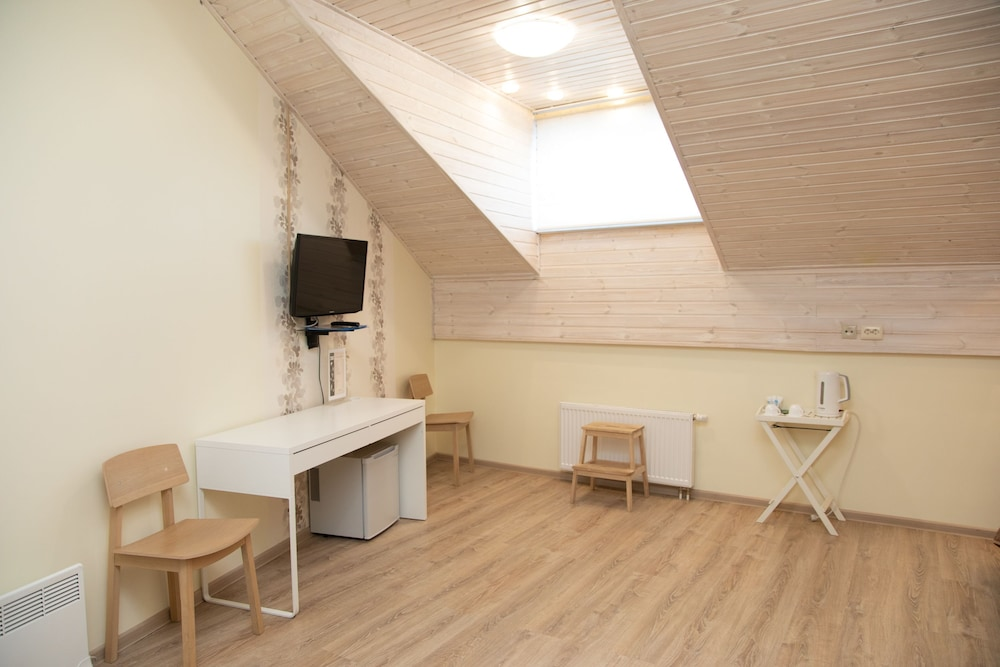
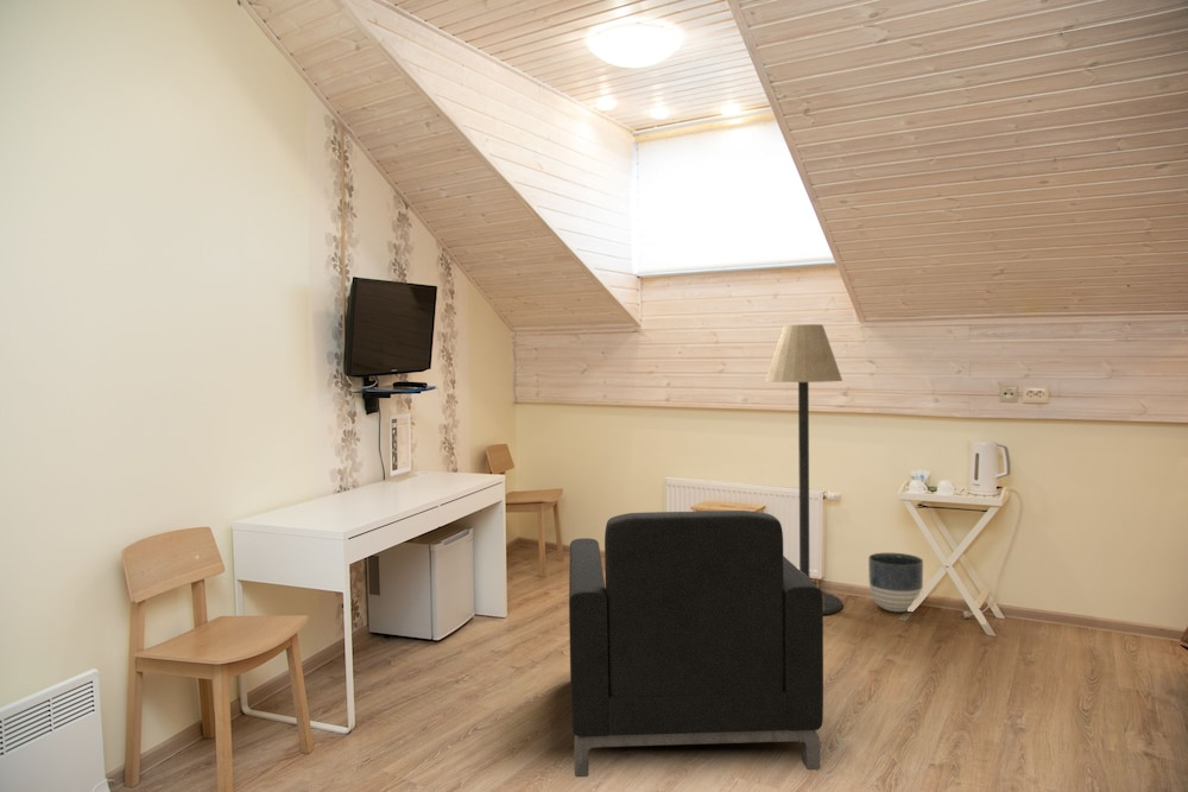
+ planter (895, 584)
+ armchair (680, 607)
+ floor lamp (803, 465)
